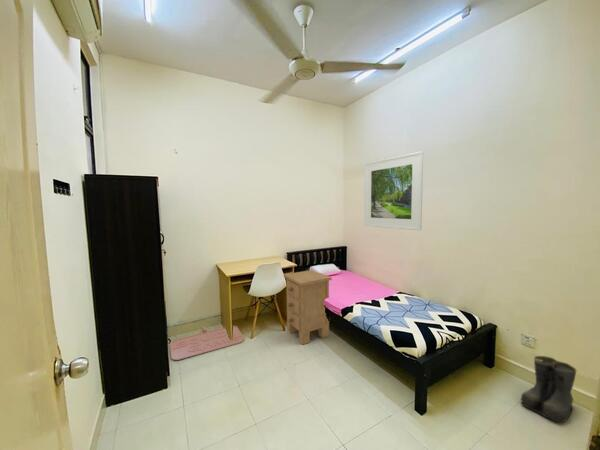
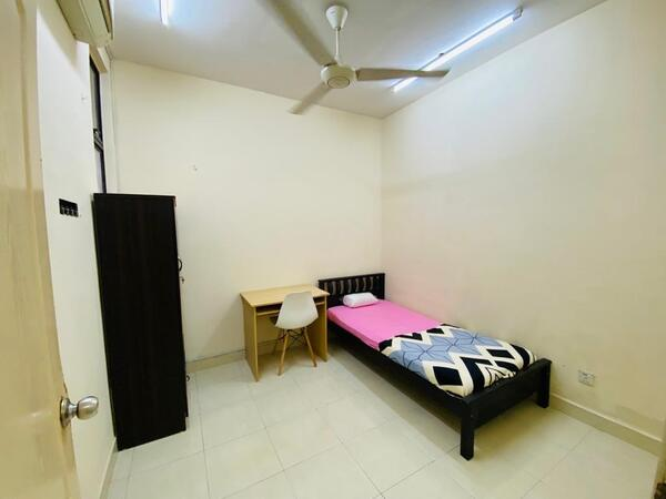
- nightstand (305, 305)
- key chain (207, 337)
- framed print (390, 193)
- boots (548, 385)
